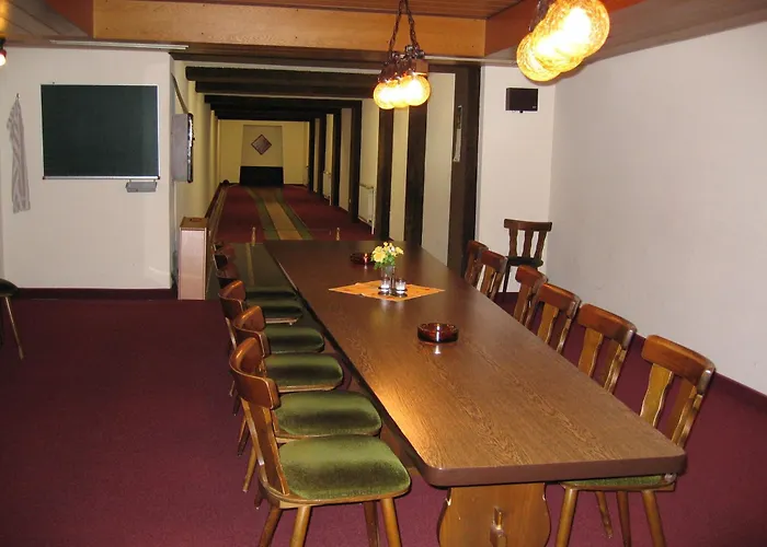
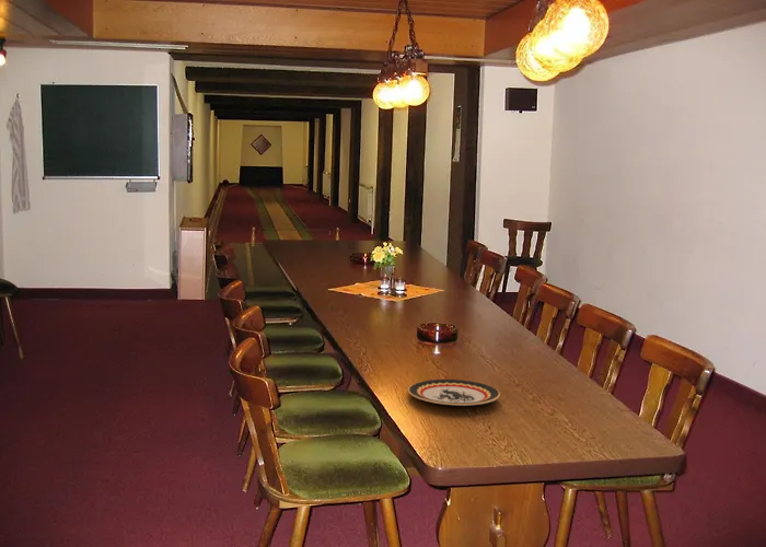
+ plate (453, 394)
